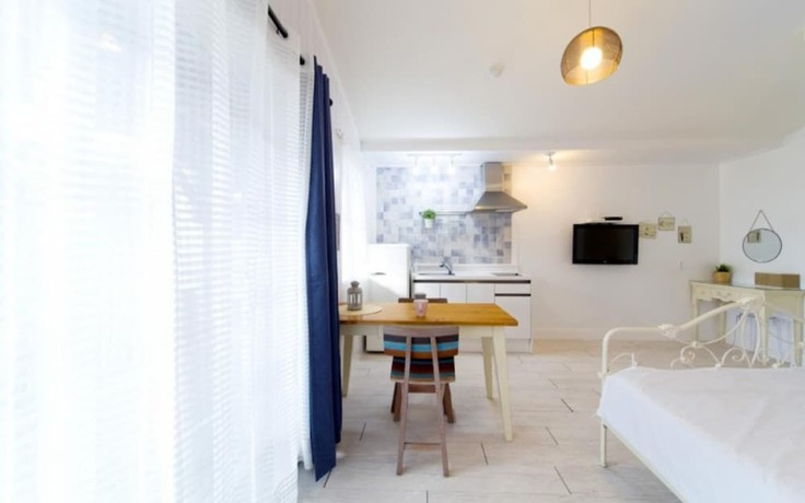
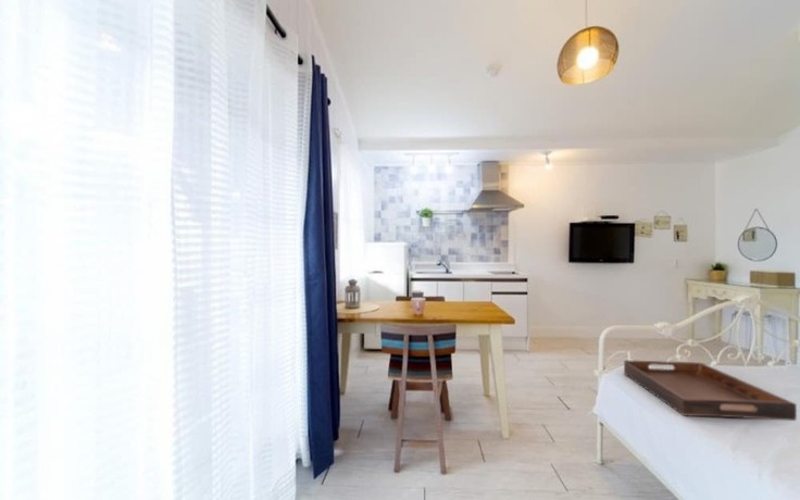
+ serving tray (693, 385)
